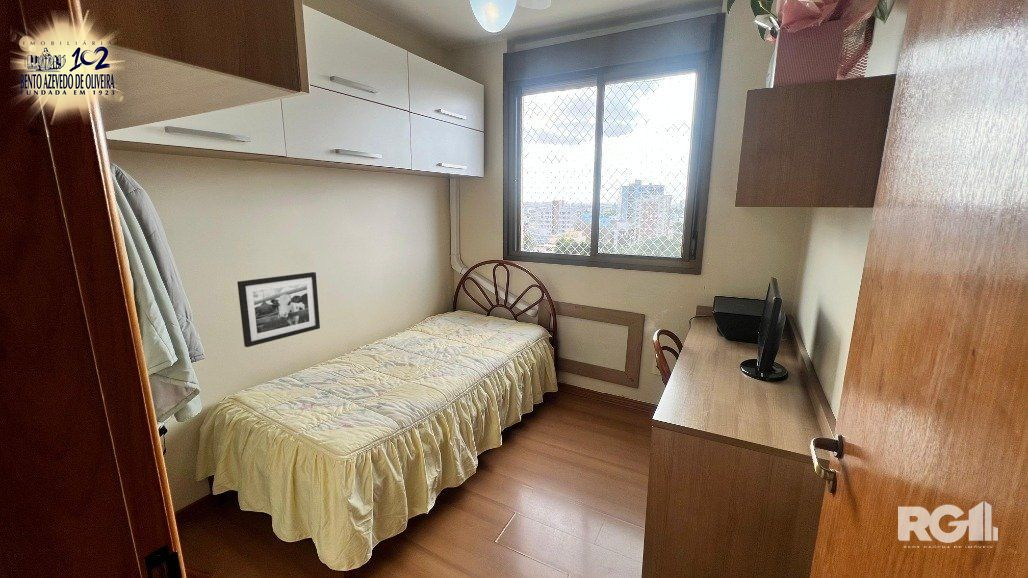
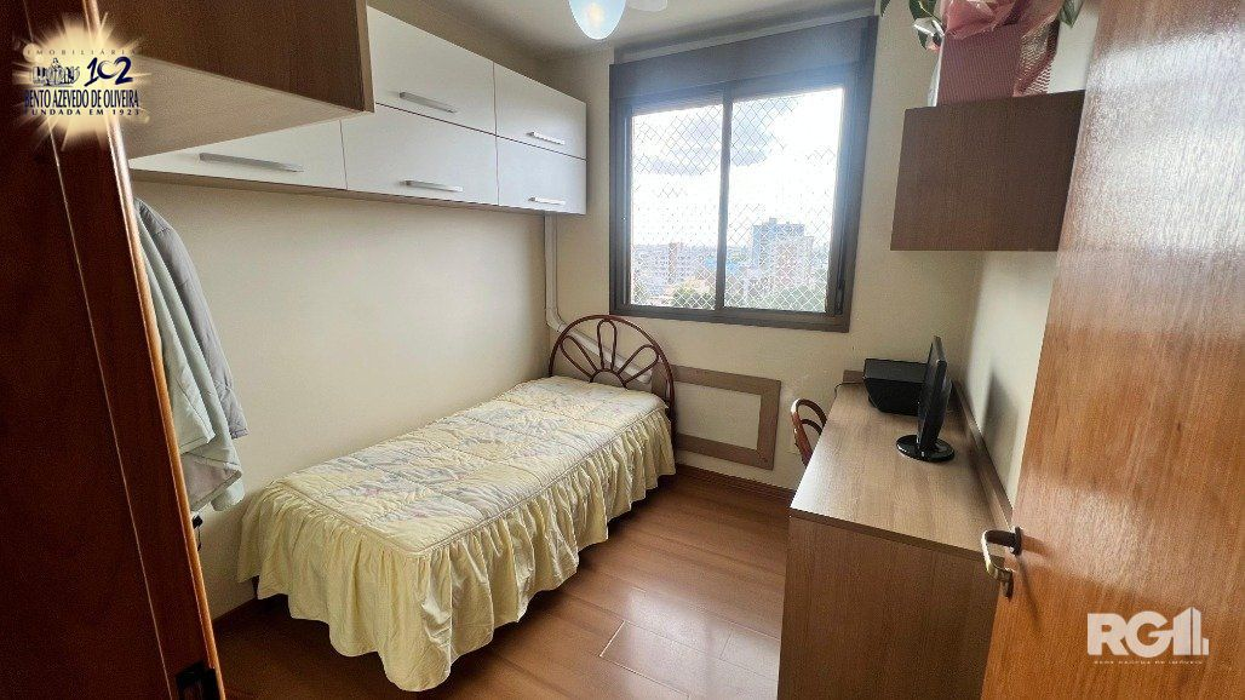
- picture frame (282, 307)
